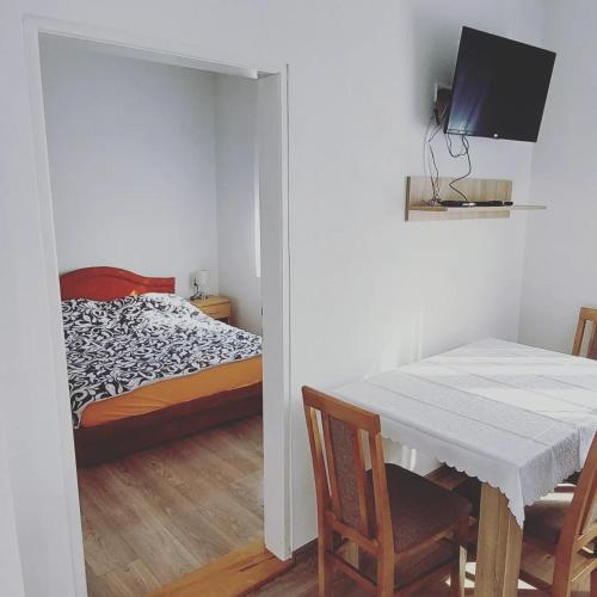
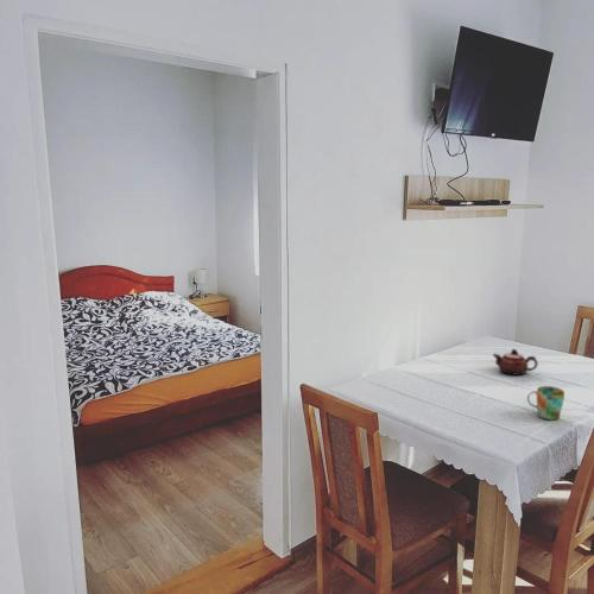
+ mug (544, 402)
+ teapot (514, 360)
